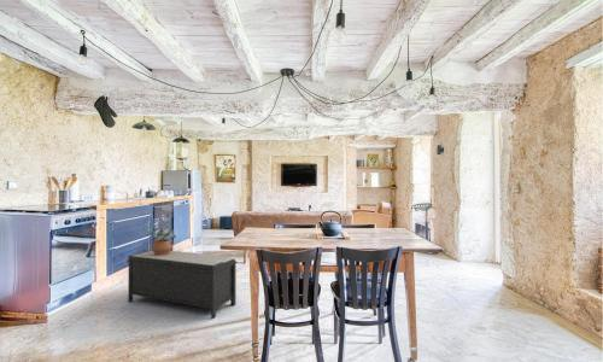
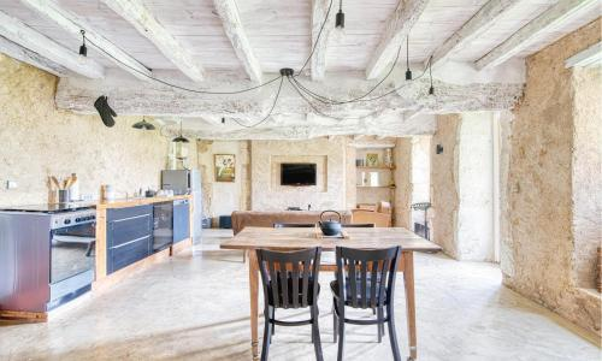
- bench (181, 279)
- potted plant (164, 240)
